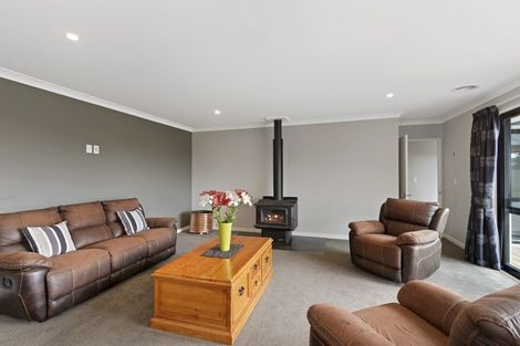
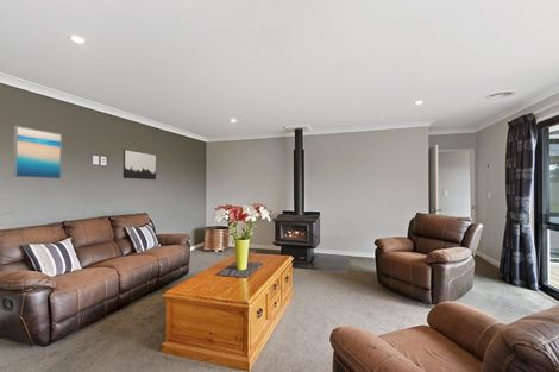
+ wall art (38, 153)
+ wall art (140, 165)
